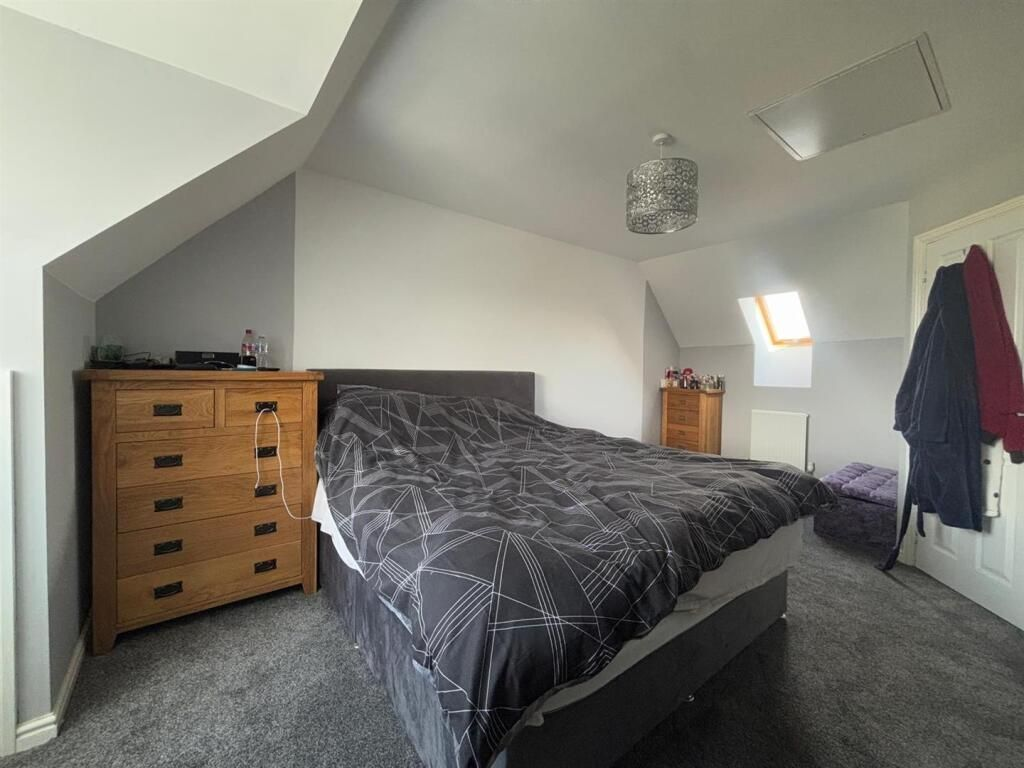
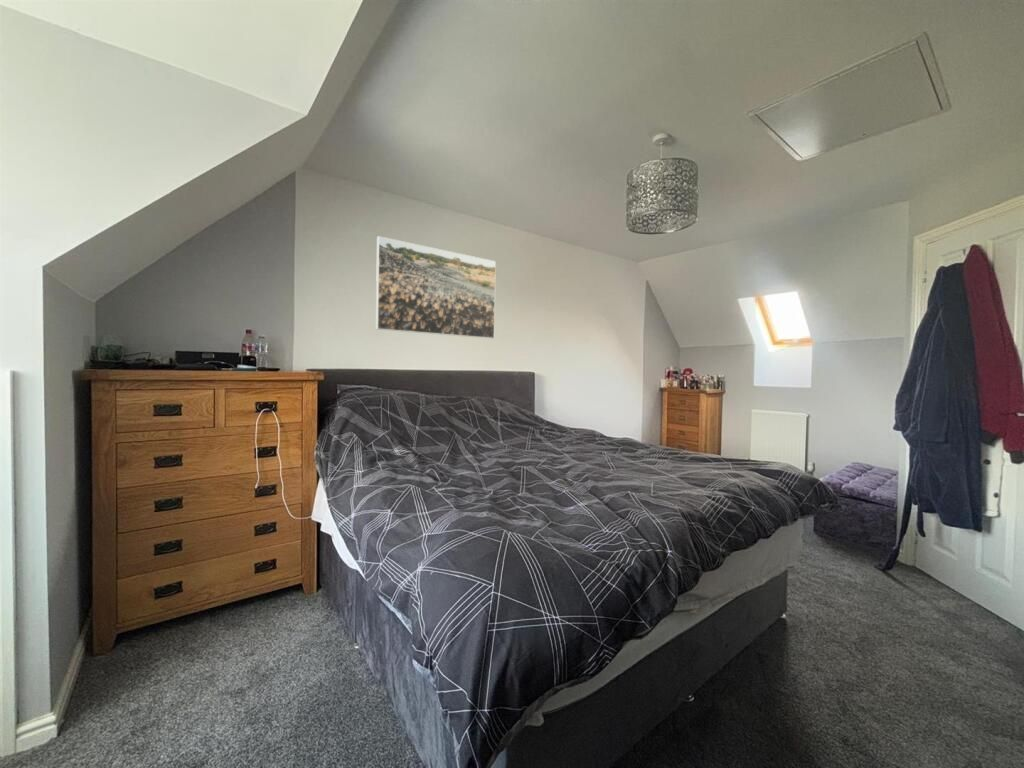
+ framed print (440, 292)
